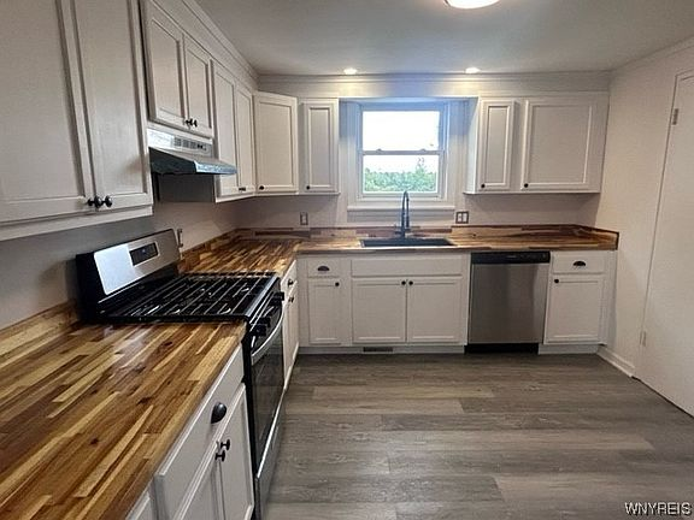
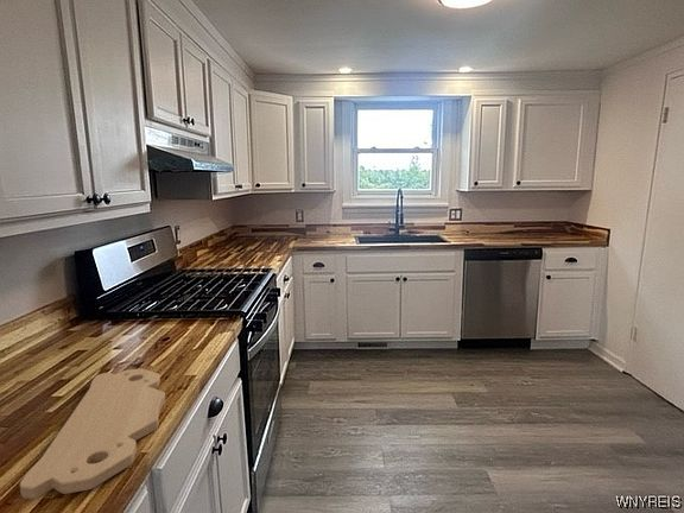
+ cutting board (115, 414)
